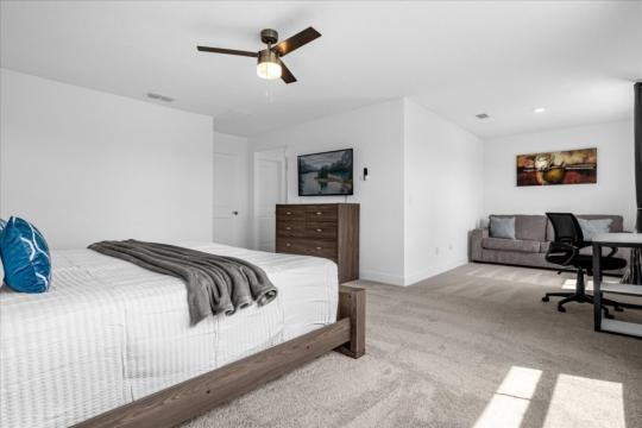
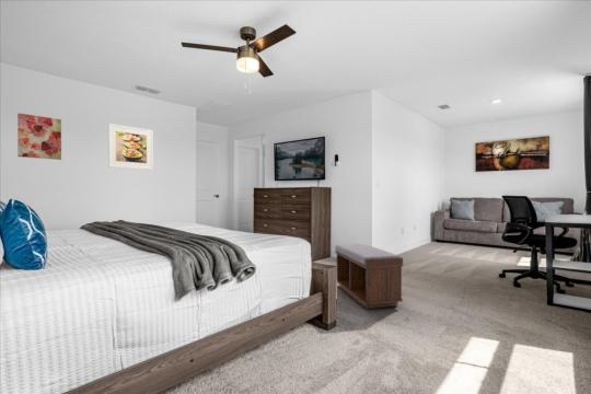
+ bench (364, 271)
+ wall art (39, 137)
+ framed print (131, 148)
